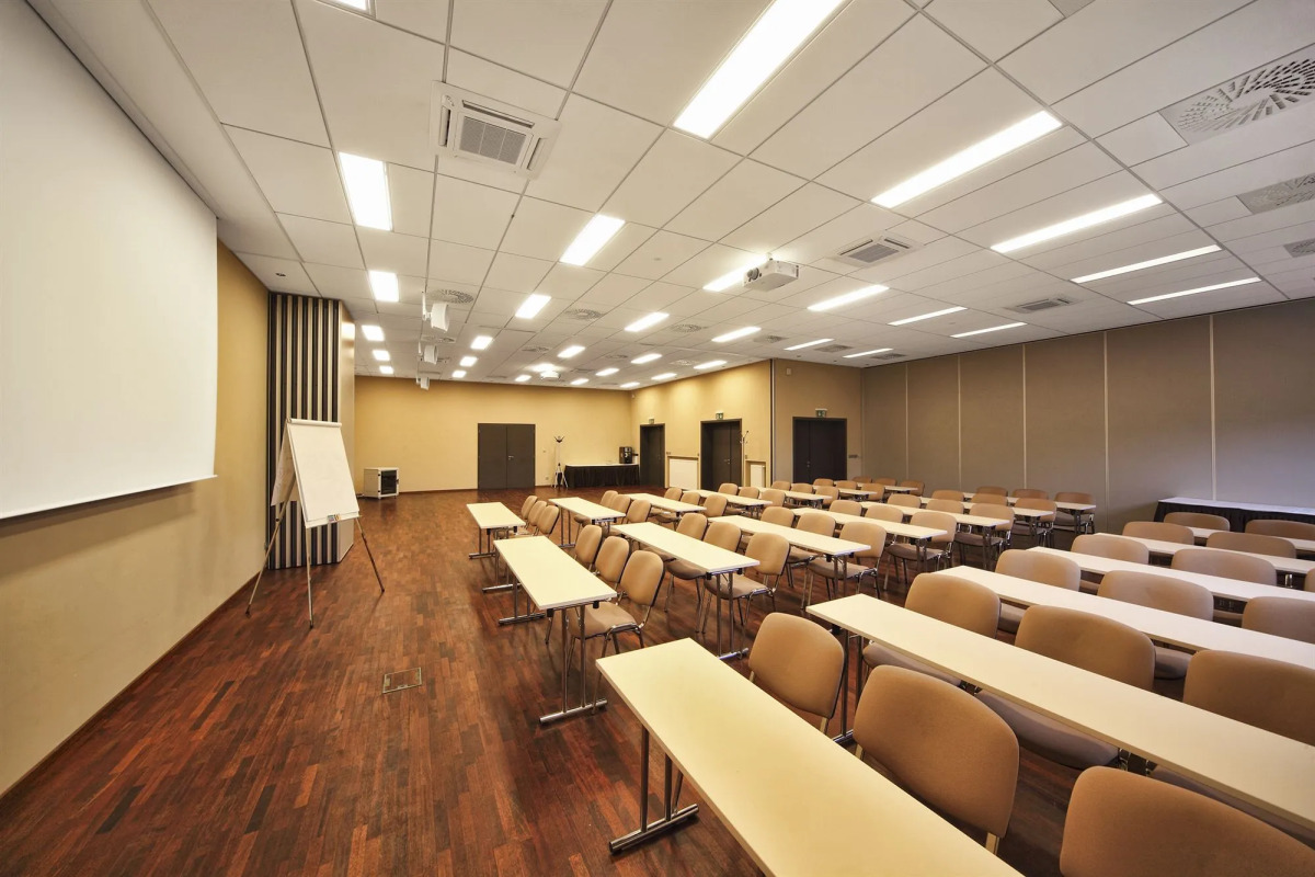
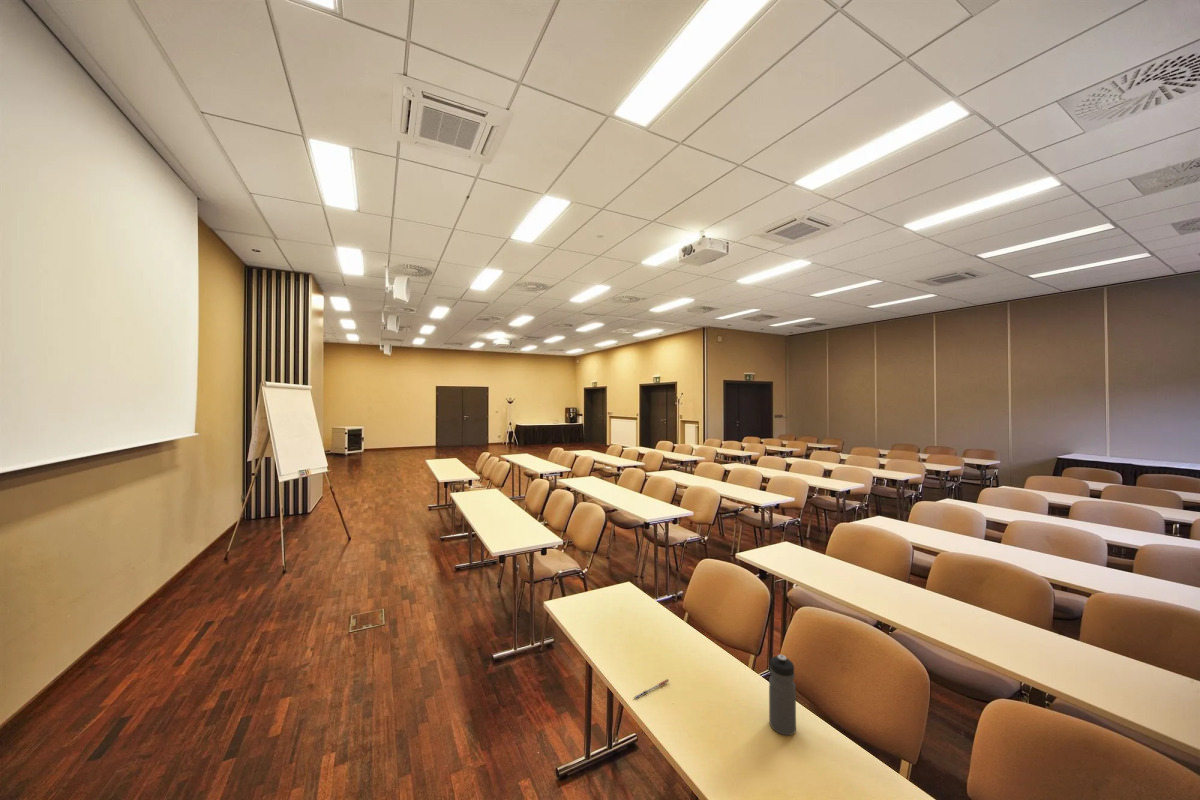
+ pen (651, 688)
+ water bottle (782, 691)
